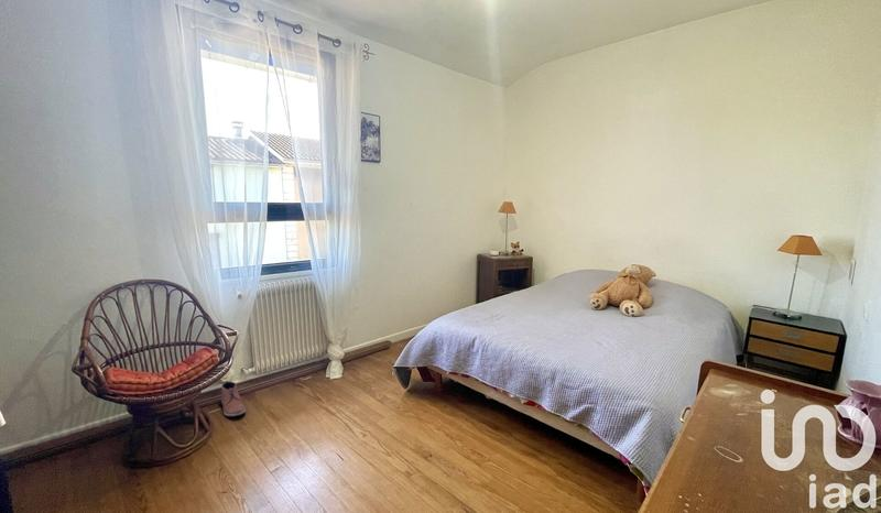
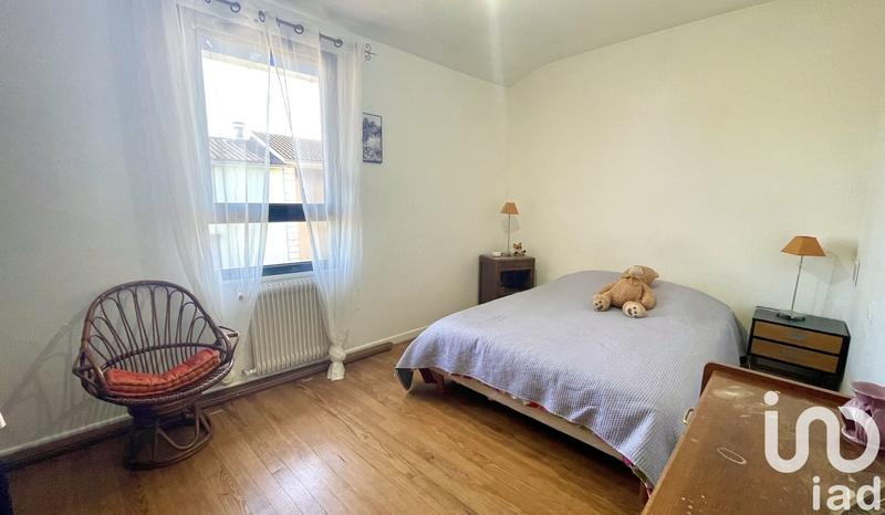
- shoe (231, 399)
